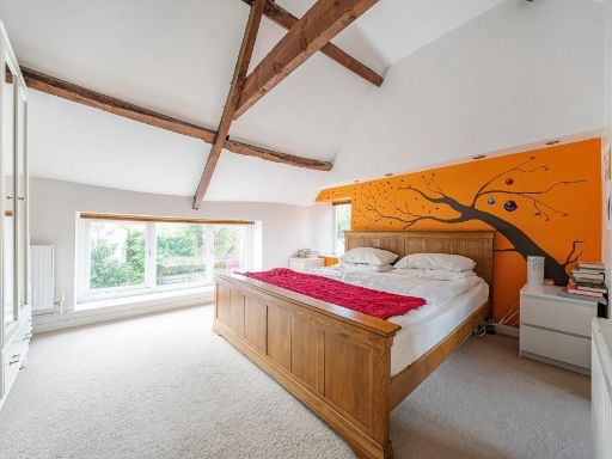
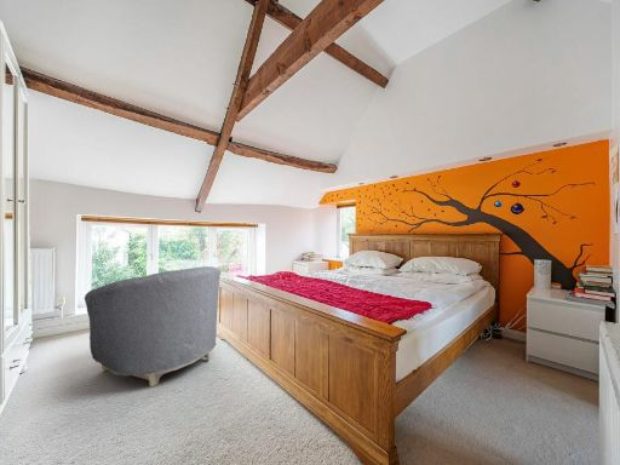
+ armchair (157, 314)
